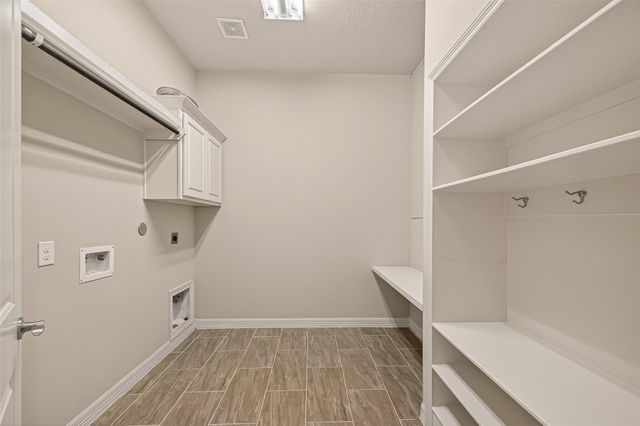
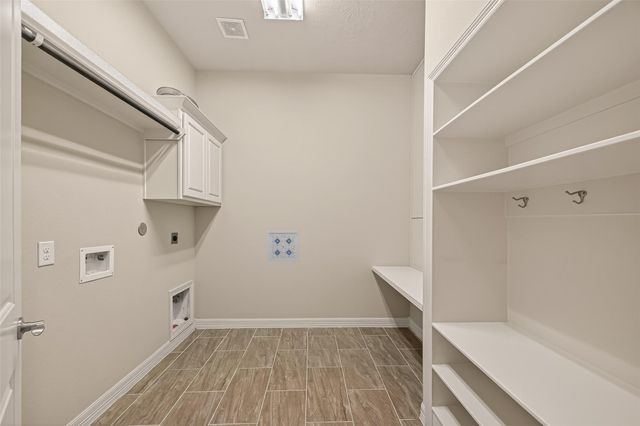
+ wall art (283, 246)
